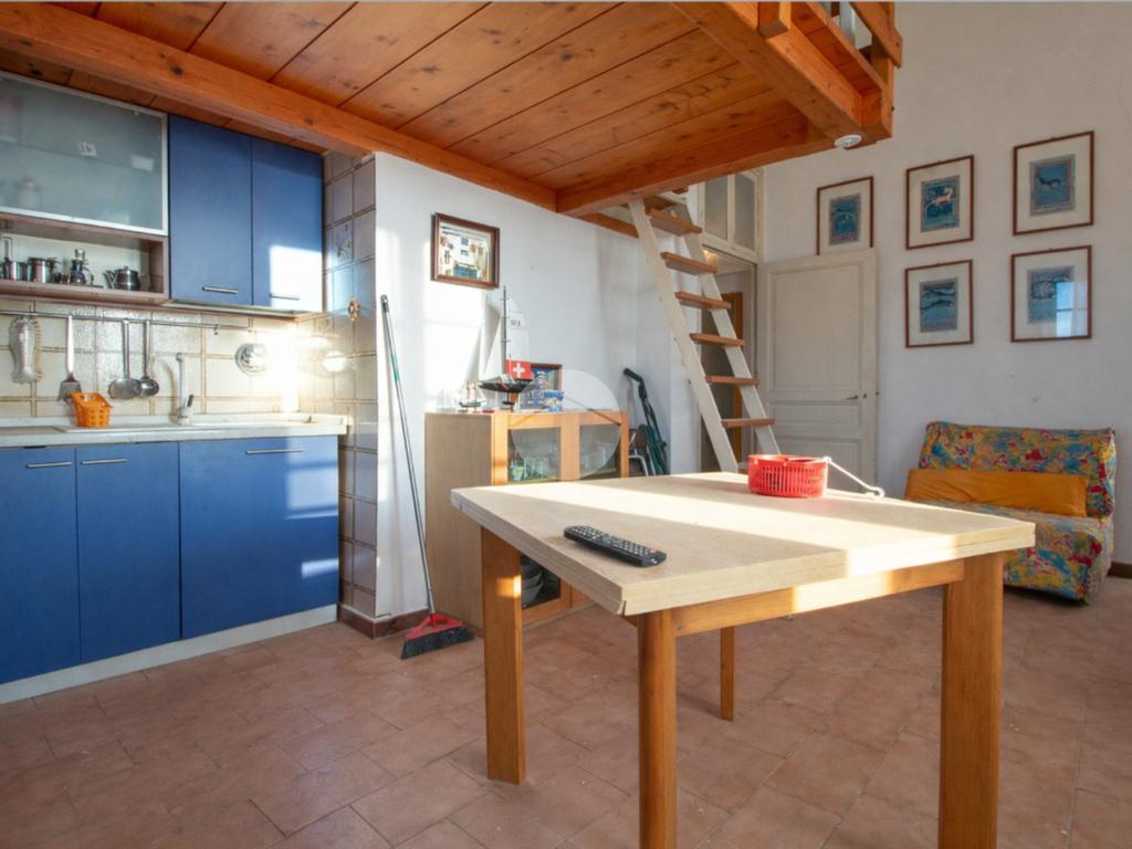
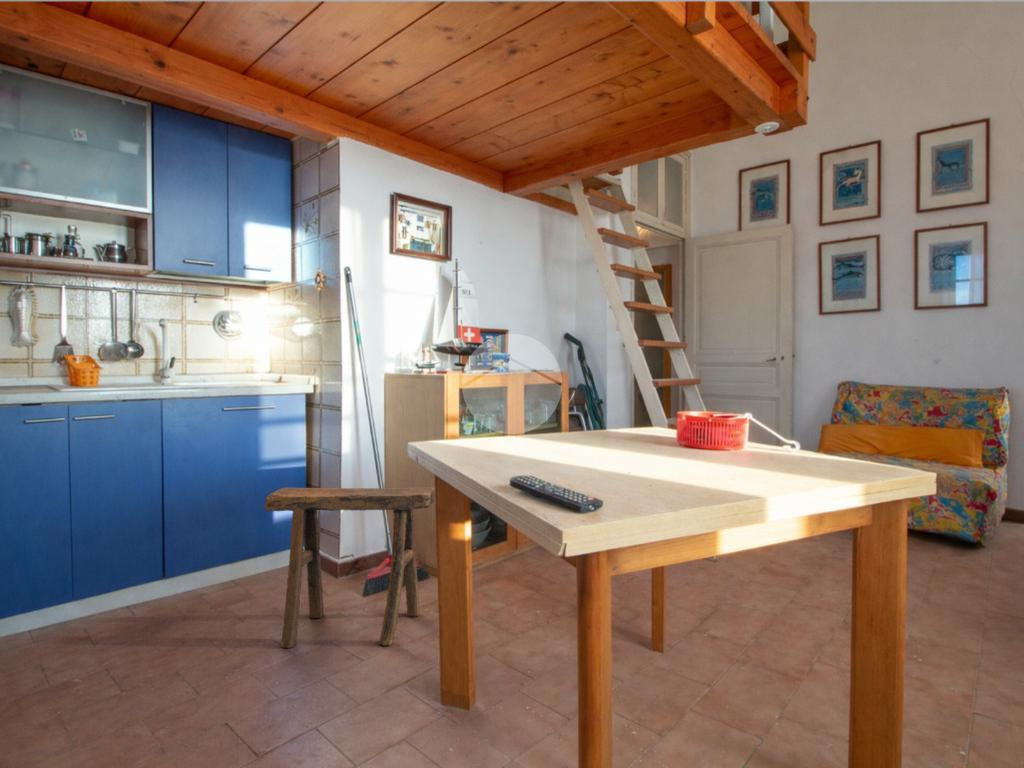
+ stool (320, 561)
